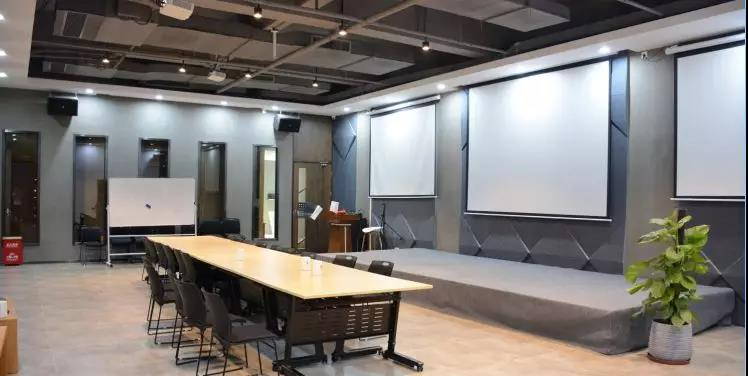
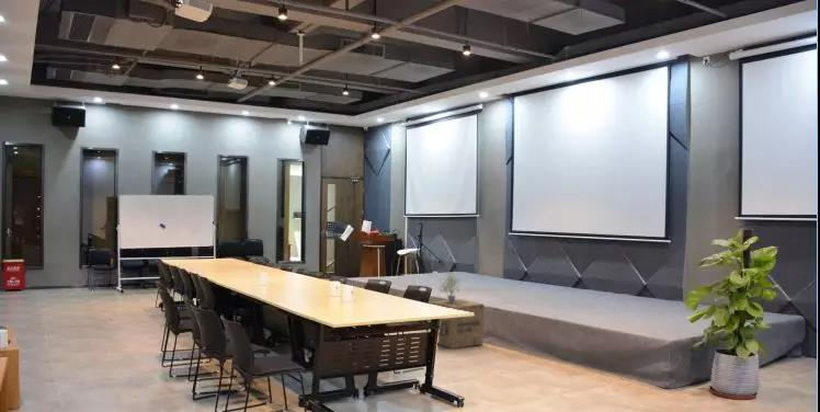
+ cardboard box (455, 322)
+ potted plant (449, 287)
